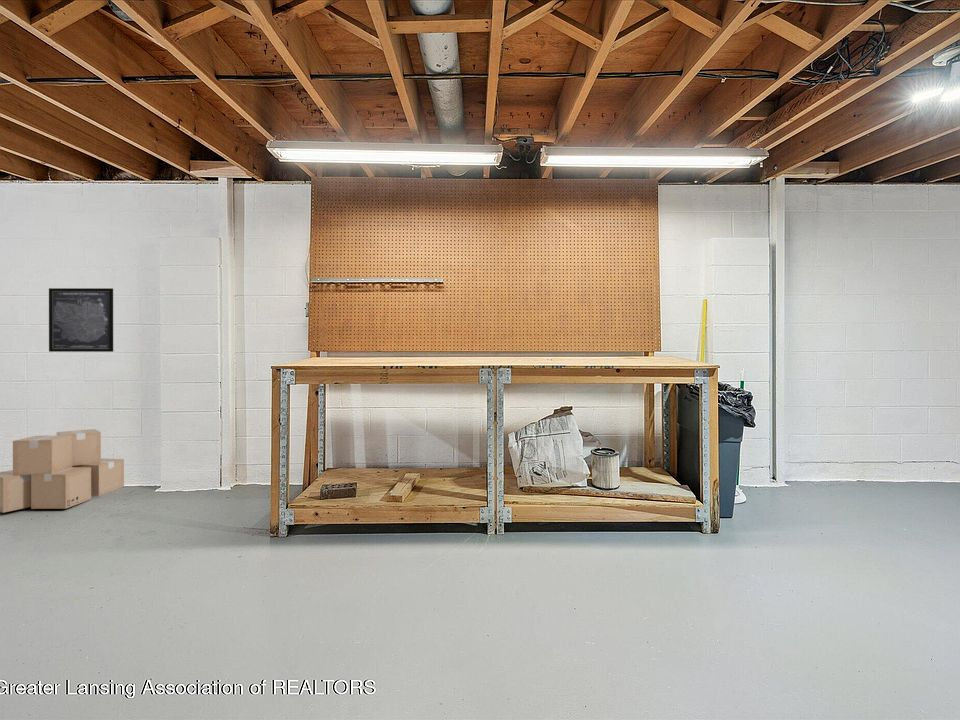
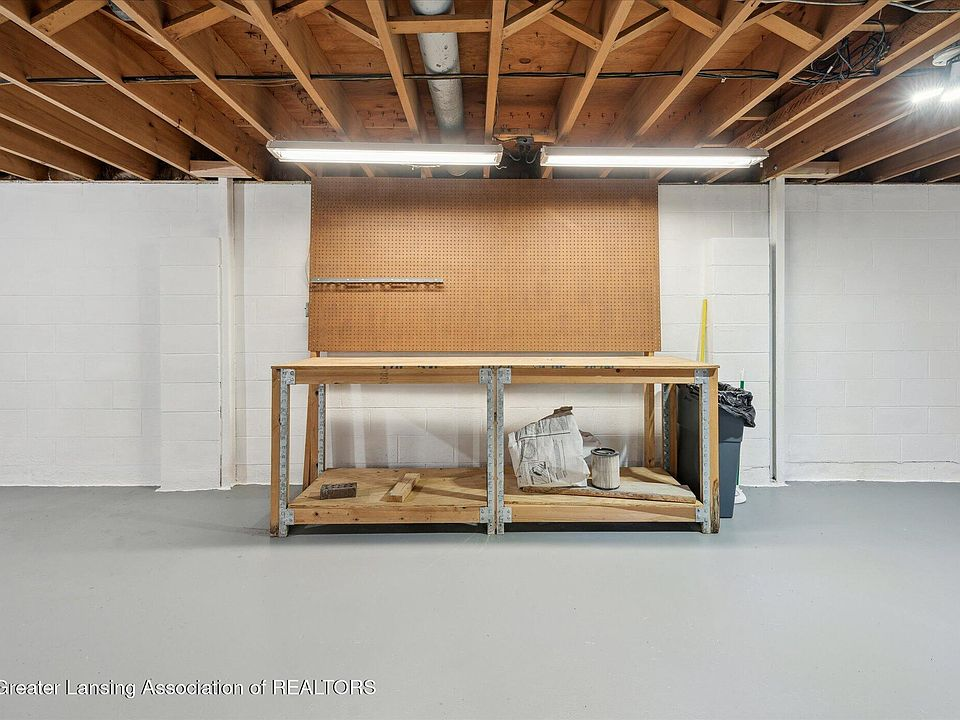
- wall art (81, 320)
- cardboard box (55, 467)
